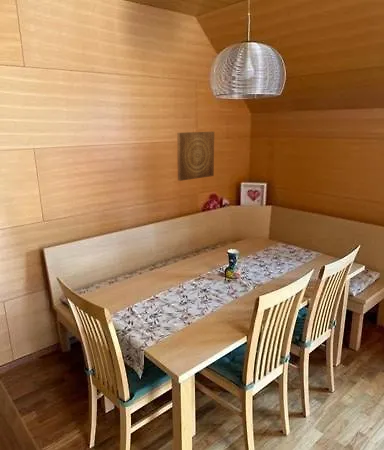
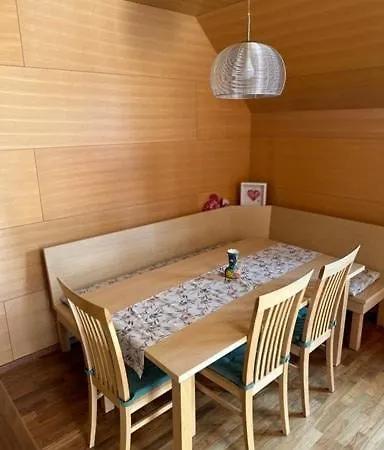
- wall art (196, 155)
